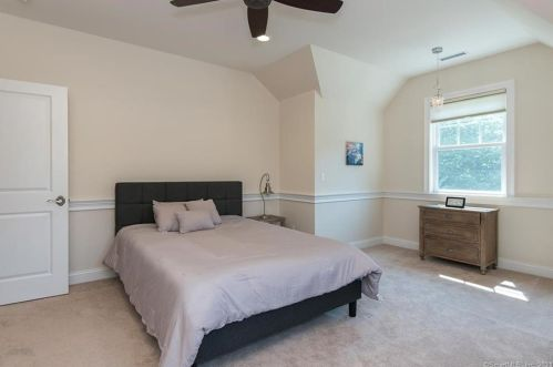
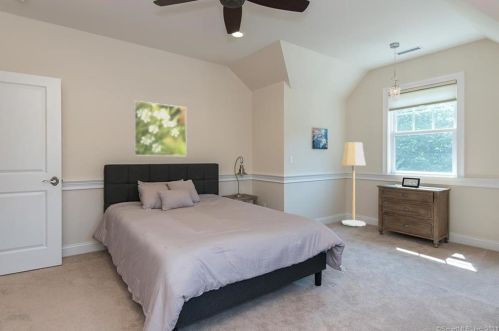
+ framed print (161, 130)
+ floor lamp (353, 183)
